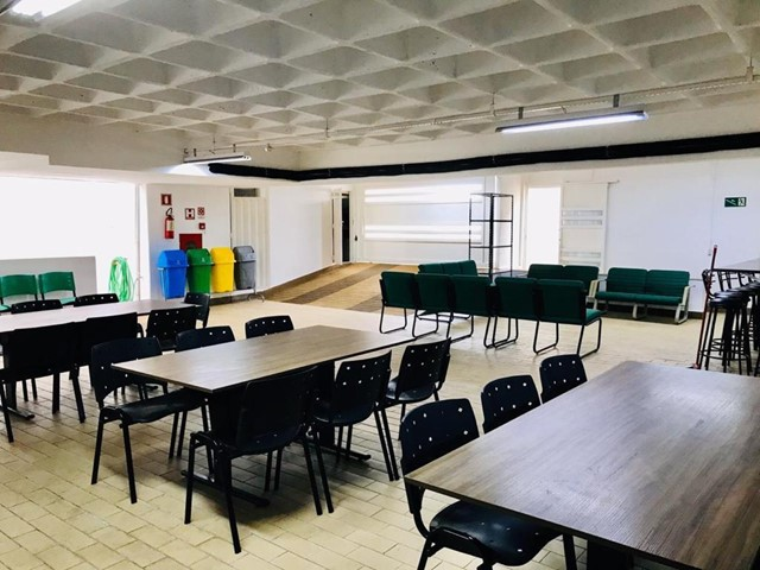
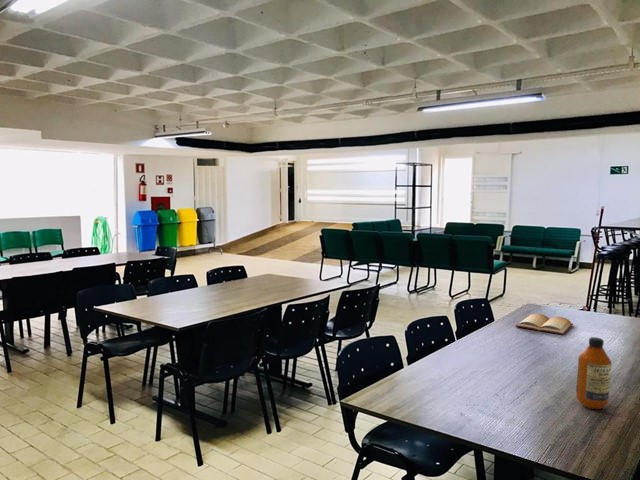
+ bible (544, 322)
+ bottle (593, 372)
